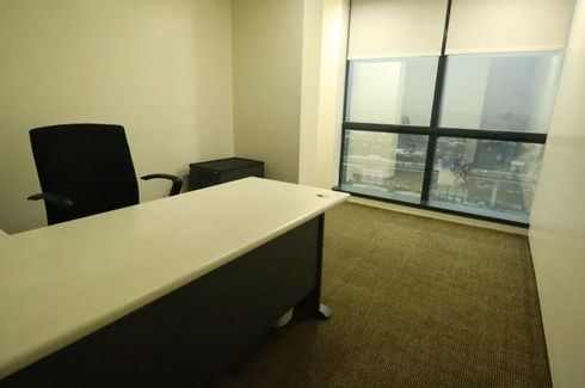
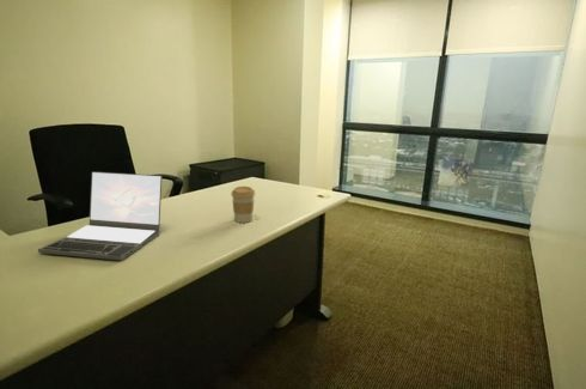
+ coffee cup (243, 203)
+ laptop (104, 211)
